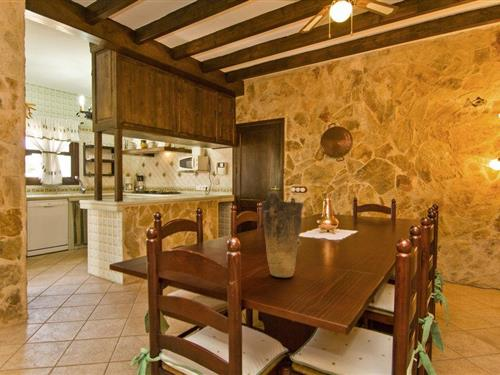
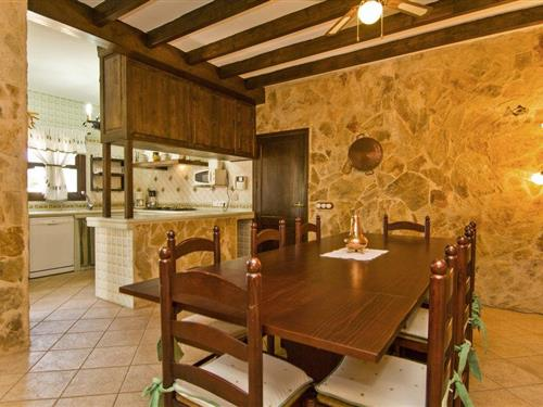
- vase (282, 232)
